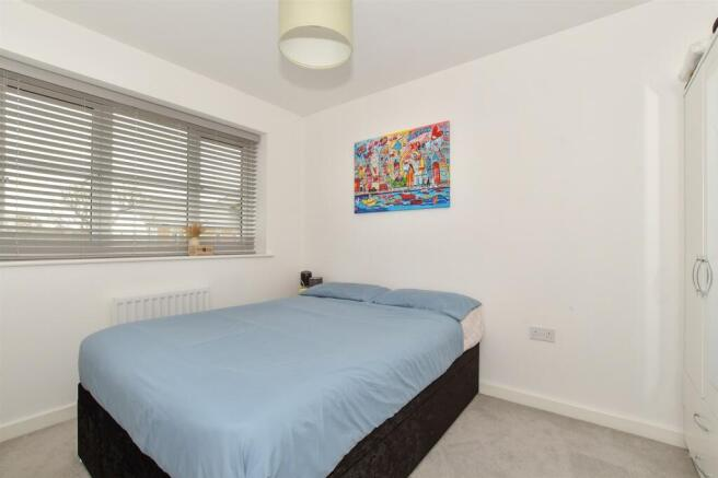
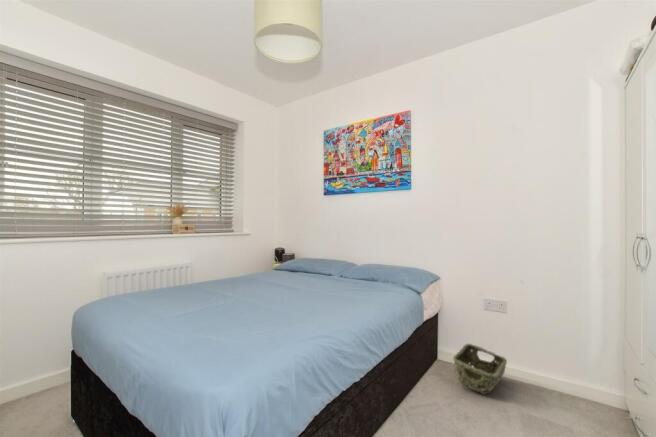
+ woven basket (480, 368)
